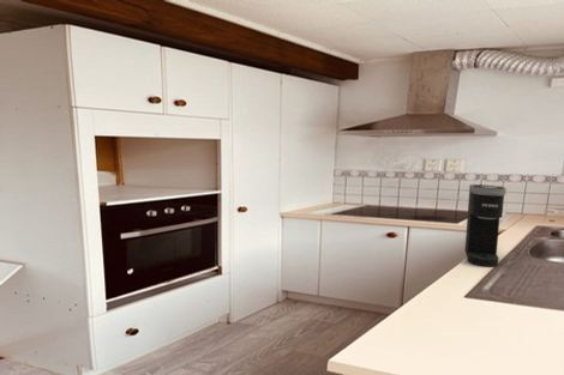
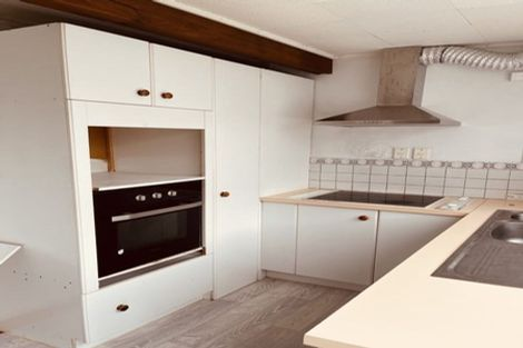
- coffee maker (482, 222)
